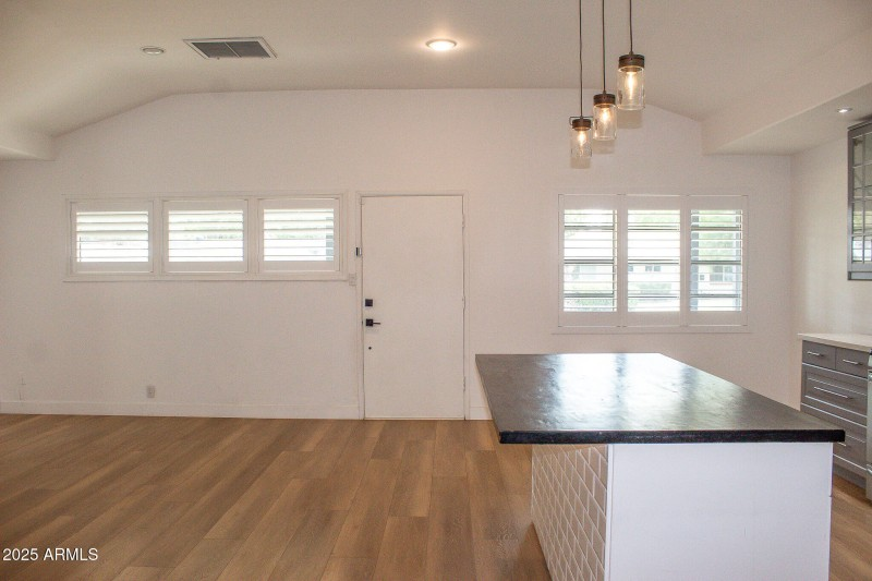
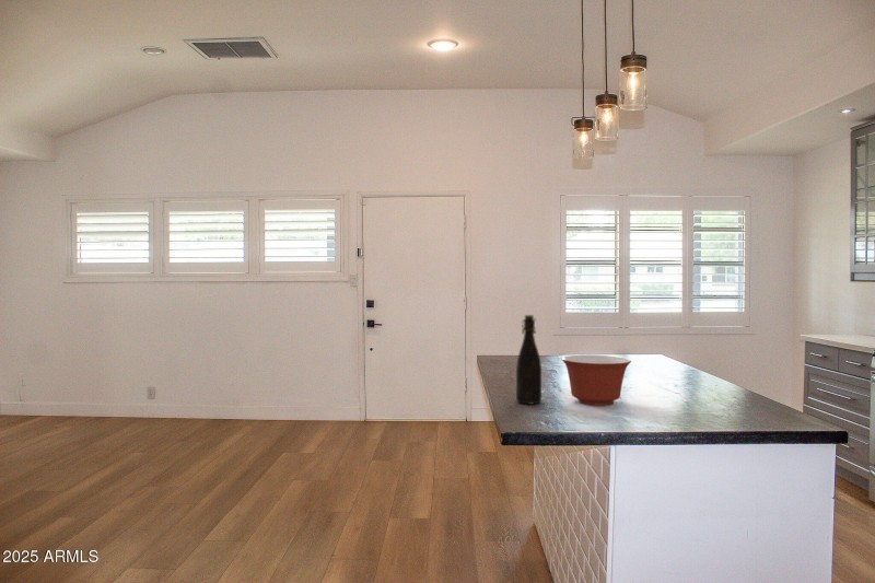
+ bottle (528, 358)
+ mixing bowl (595, 380)
